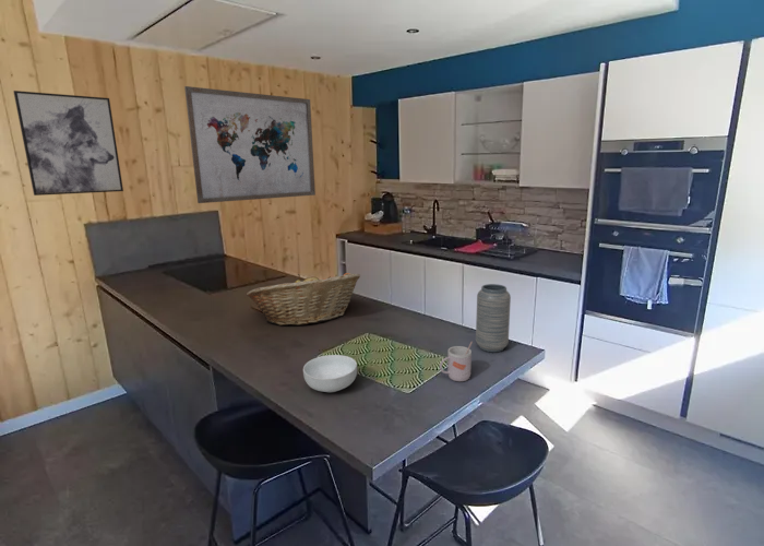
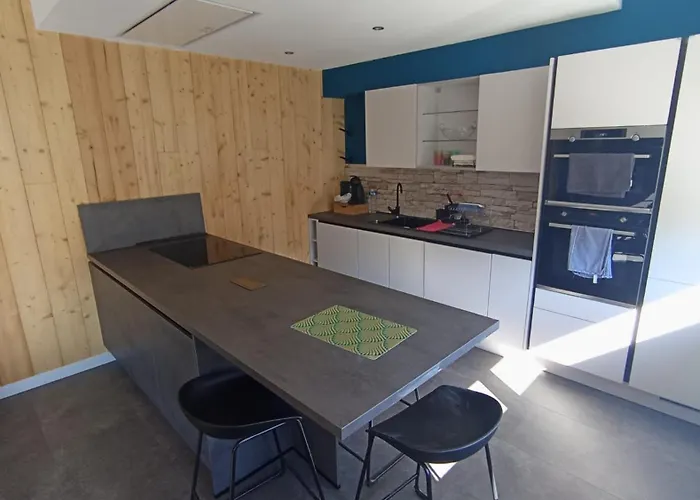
- fruit basket (306, 294)
- wall art (72, 144)
- wall art (258, 147)
- cereal bowl (330, 376)
- mug (455, 361)
- vase (492, 317)
